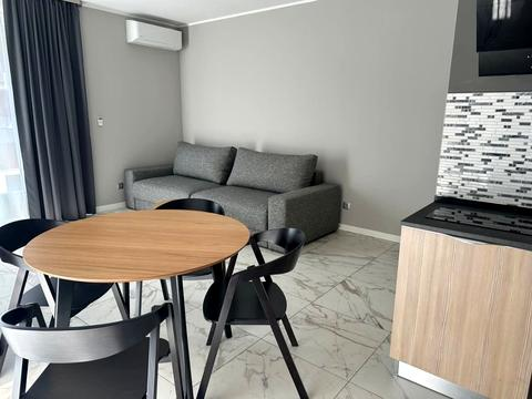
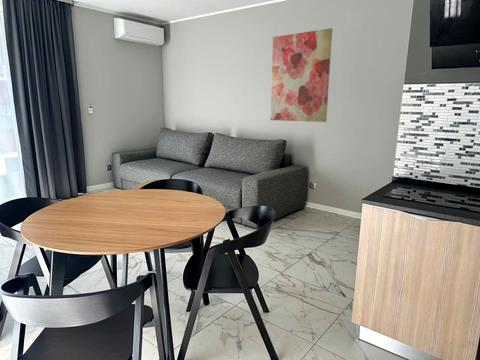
+ wall art (298, 78)
